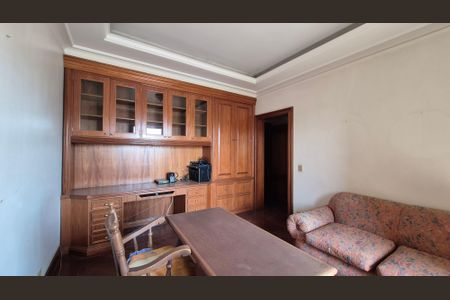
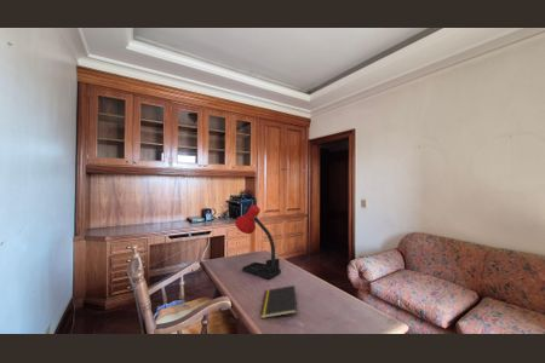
+ notepad (279, 300)
+ desk lamp (252, 231)
